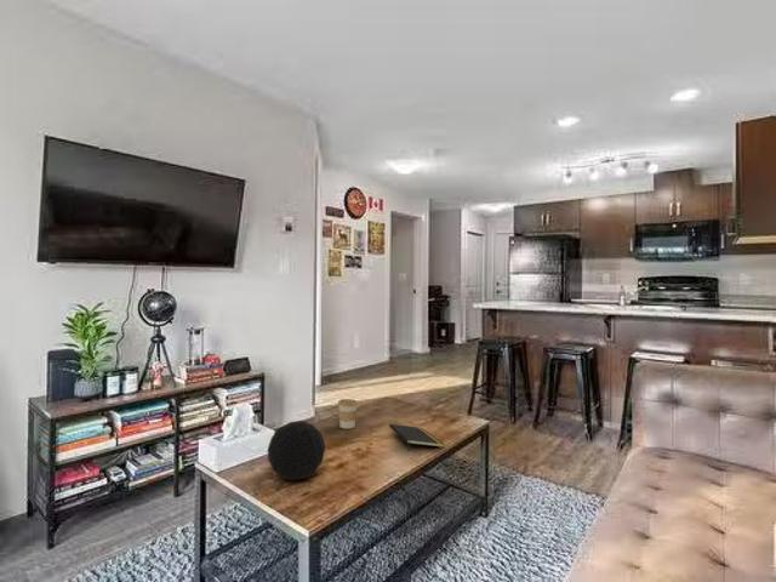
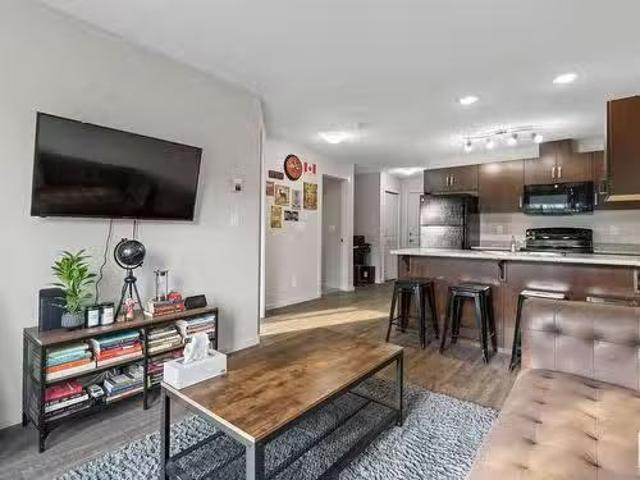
- decorative orb (296, 450)
- coffee cup (347, 412)
- notepad (415, 434)
